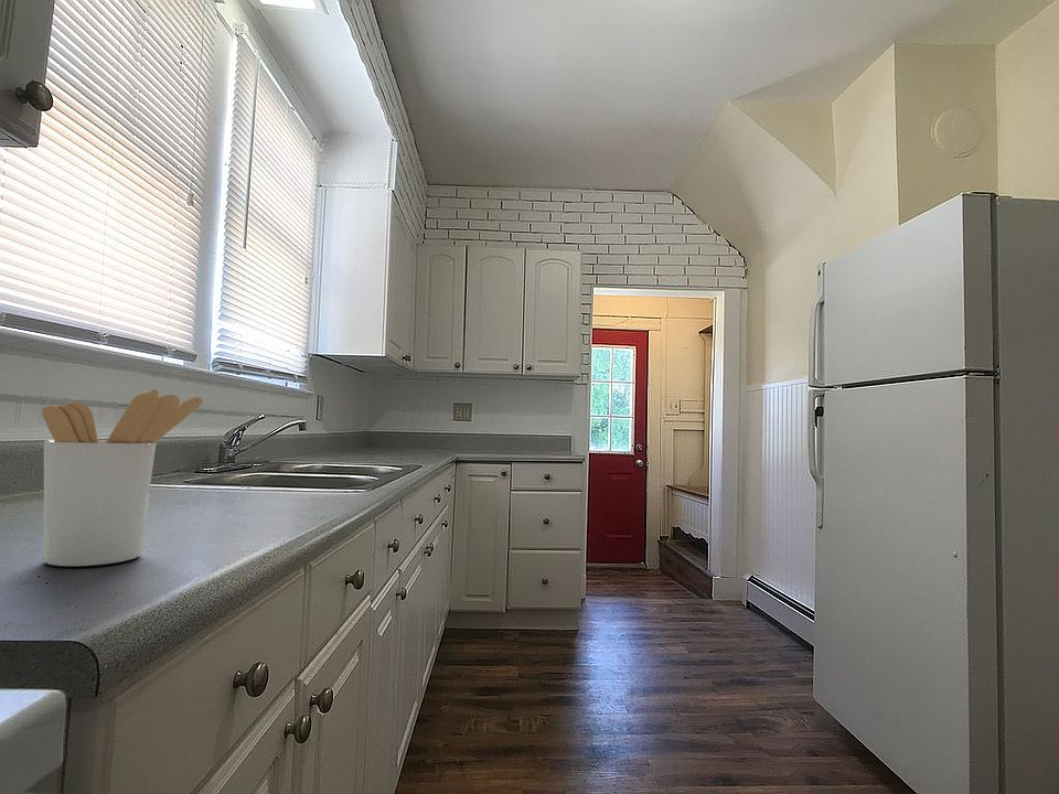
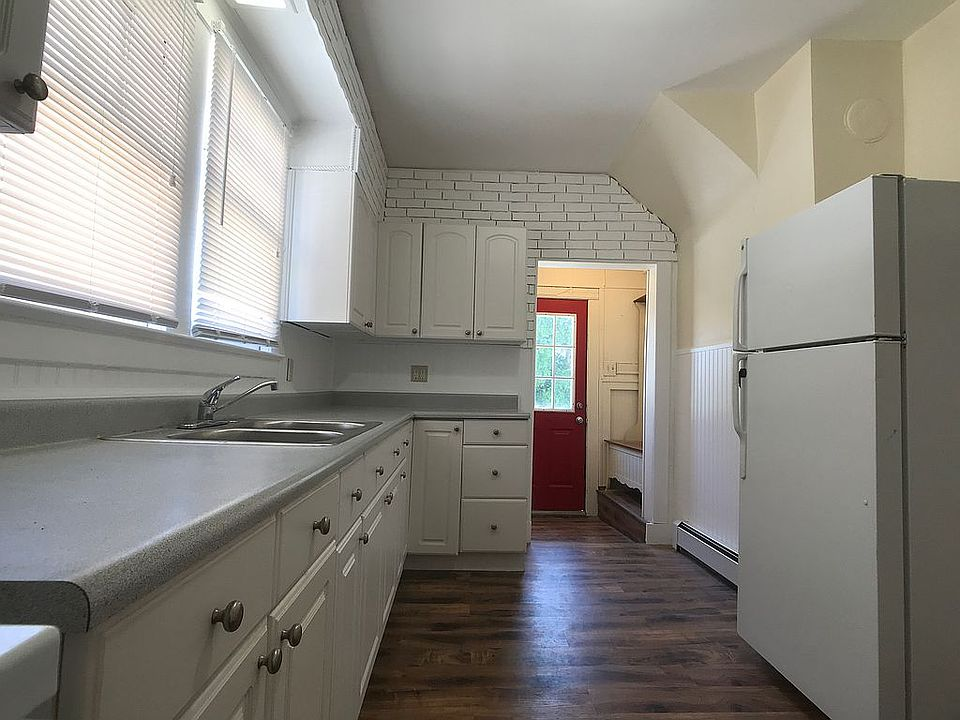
- utensil holder (120, 472)
